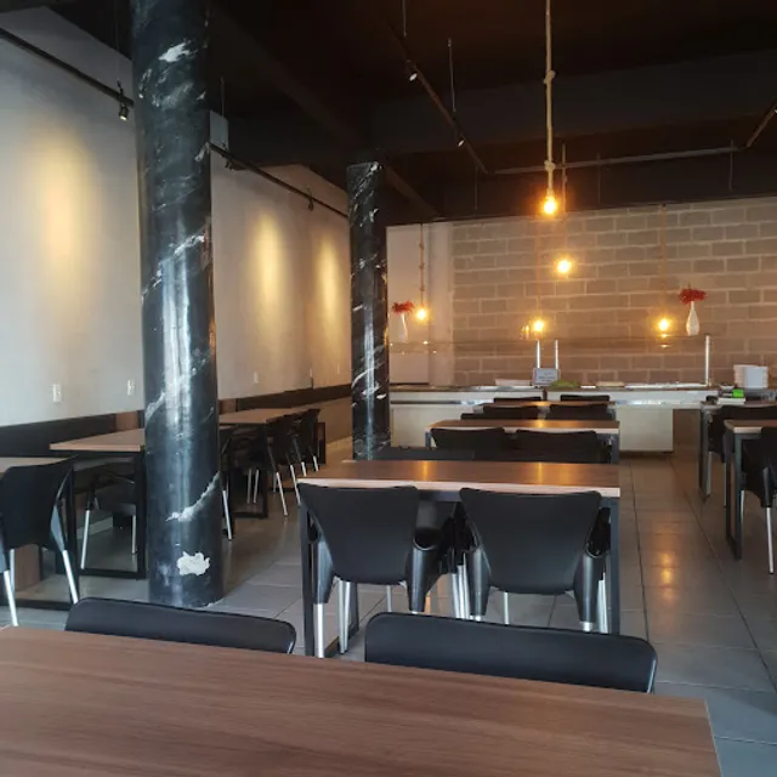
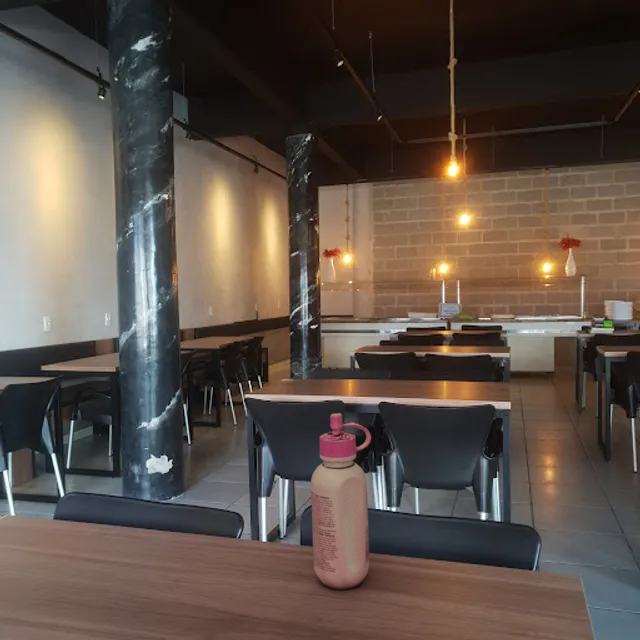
+ glue bottle (340, 496)
